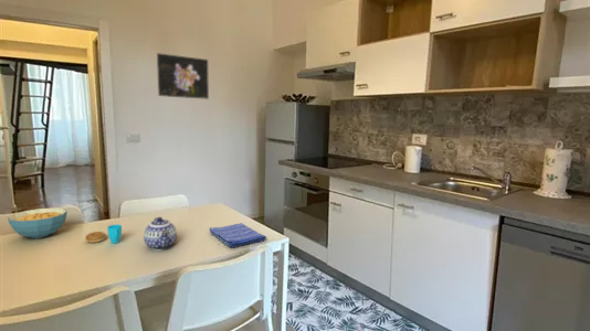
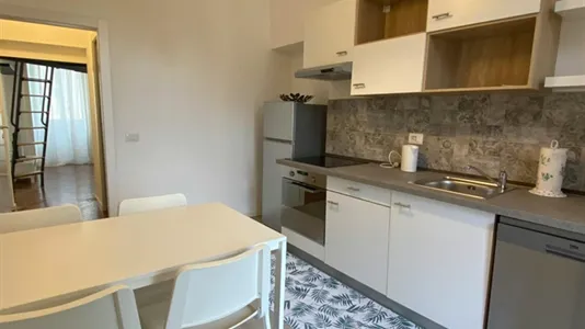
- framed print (183, 77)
- cup (104, 234)
- teapot (160, 232)
- dish towel (236, 233)
- cereal bowl (39, 225)
